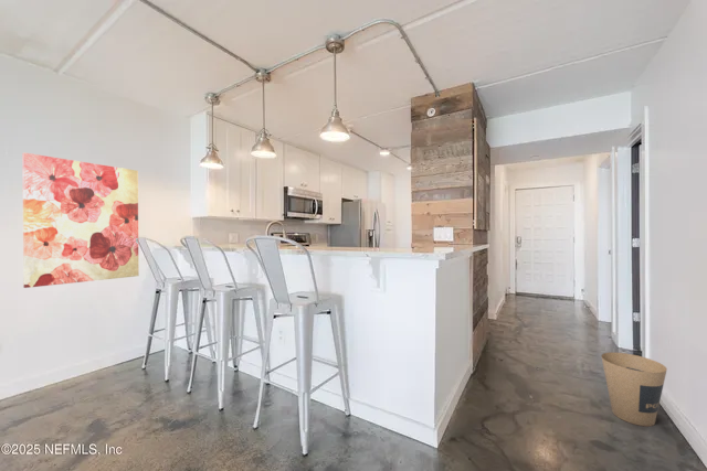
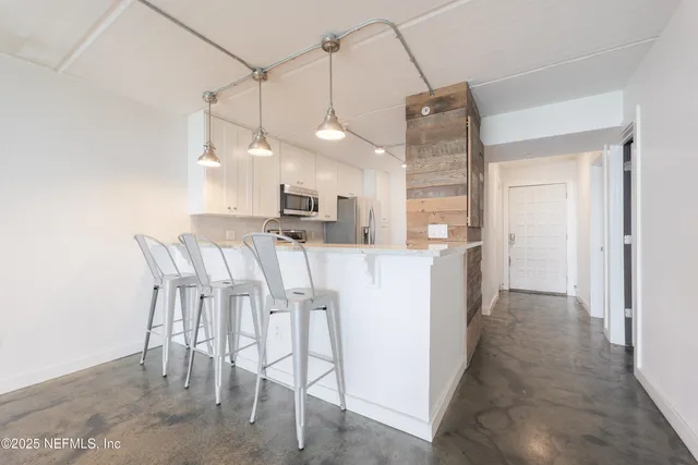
- wall art (87, 222)
- trash can (632, 388)
